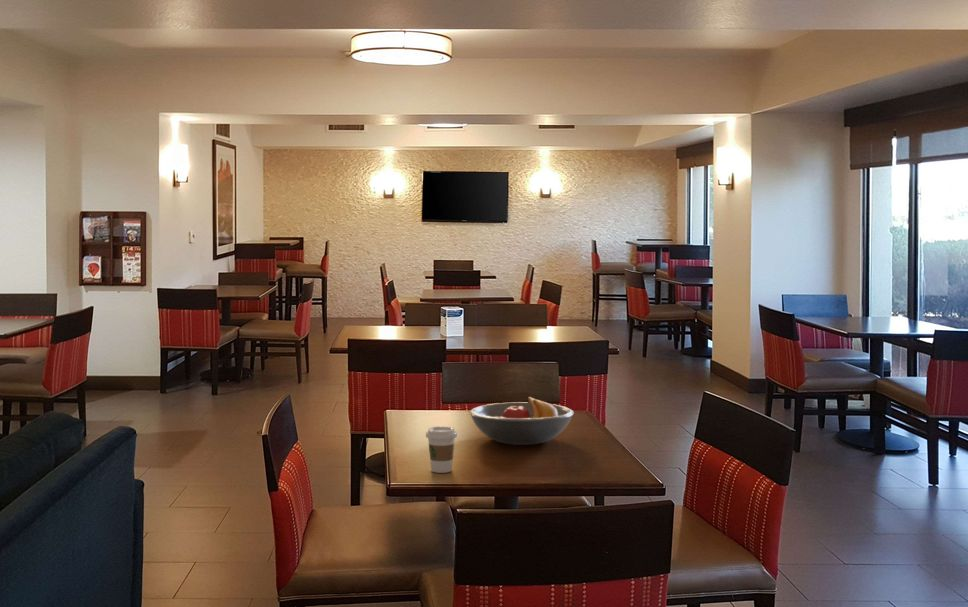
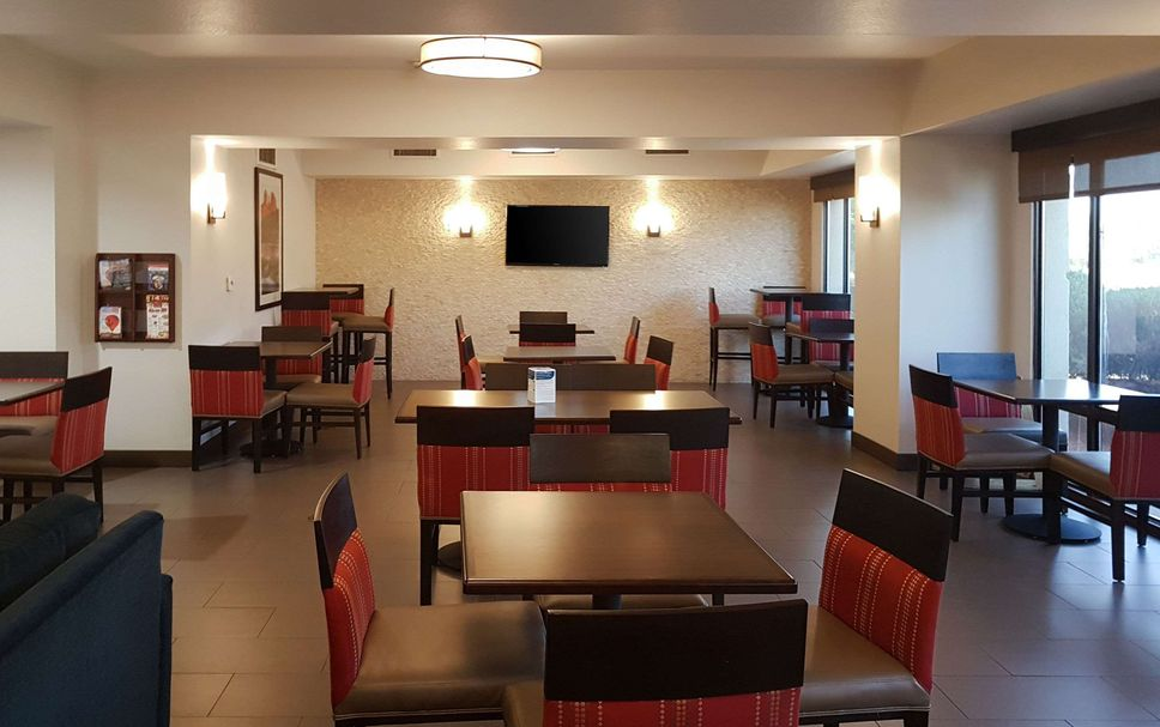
- coffee cup (441, 449)
- fruit bowl (521, 421)
